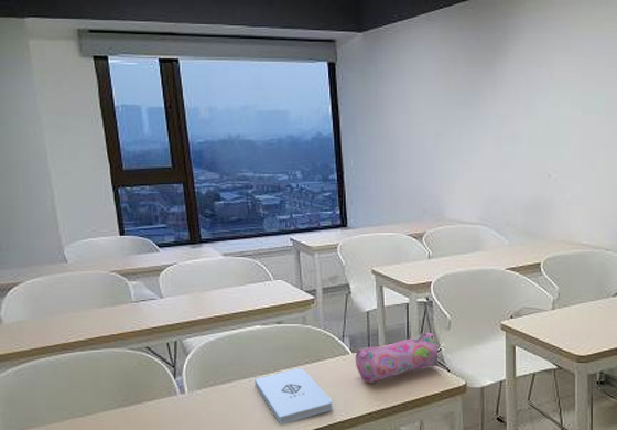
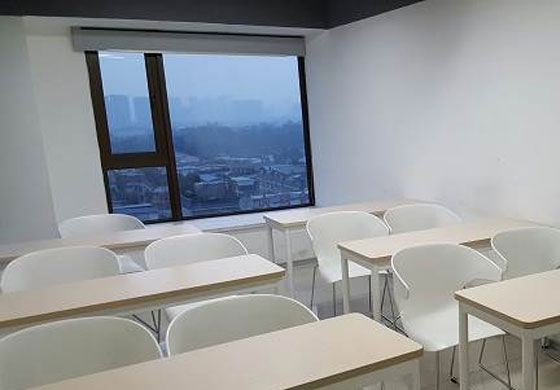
- notepad (292, 393)
- pencil case (398, 356)
